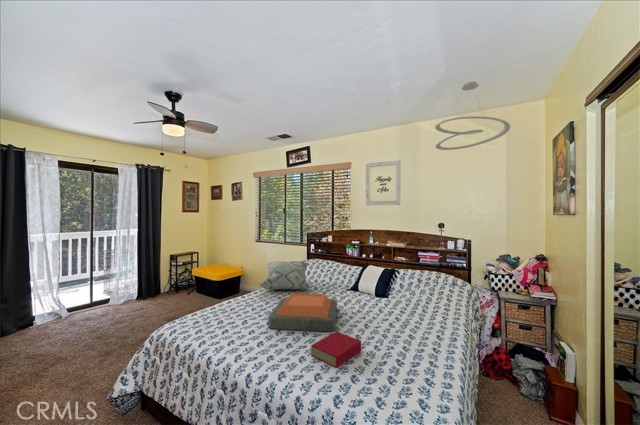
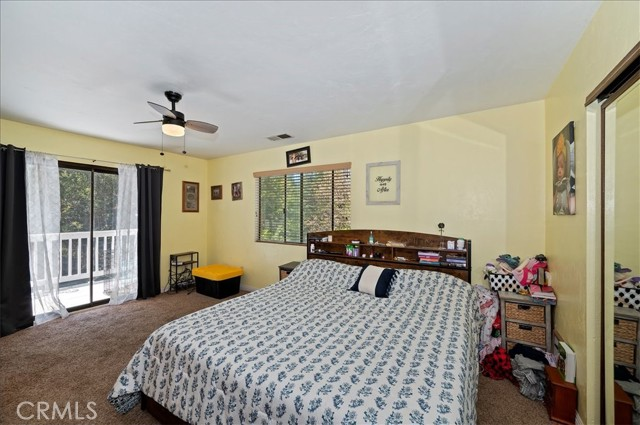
- cushion (305, 308)
- ceiling light fixture (470, 117)
- decorative pillow (286, 274)
- book (336, 347)
